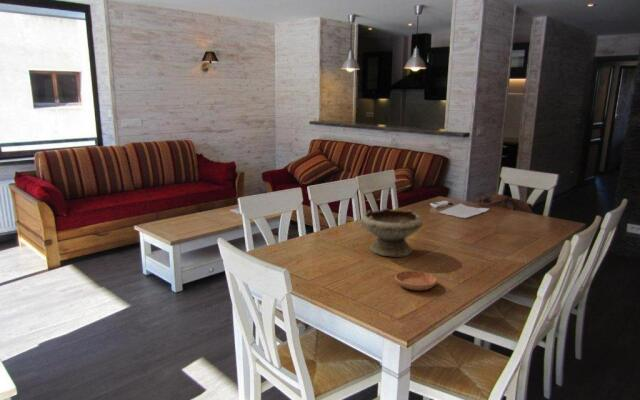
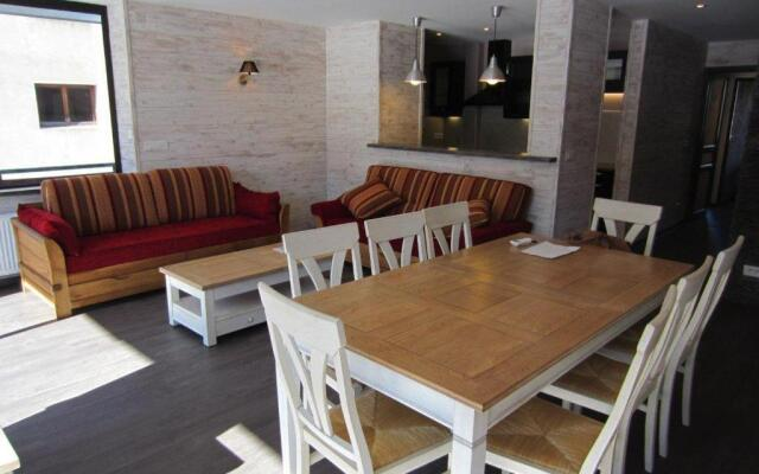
- bowl (391, 231)
- saucer (415, 280)
